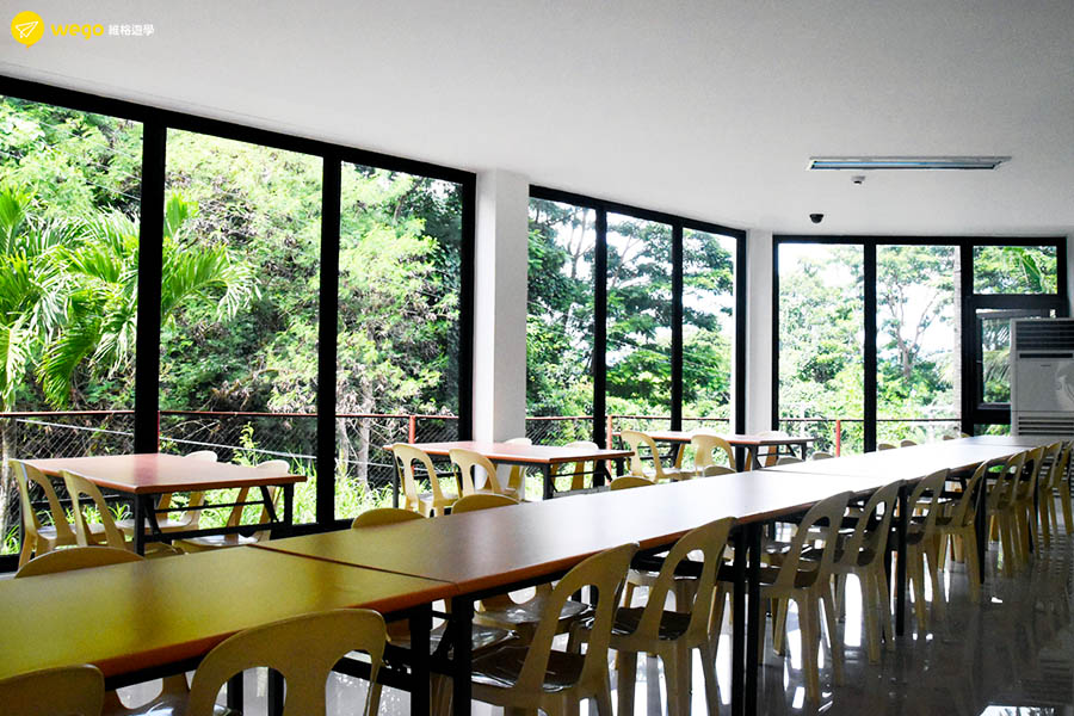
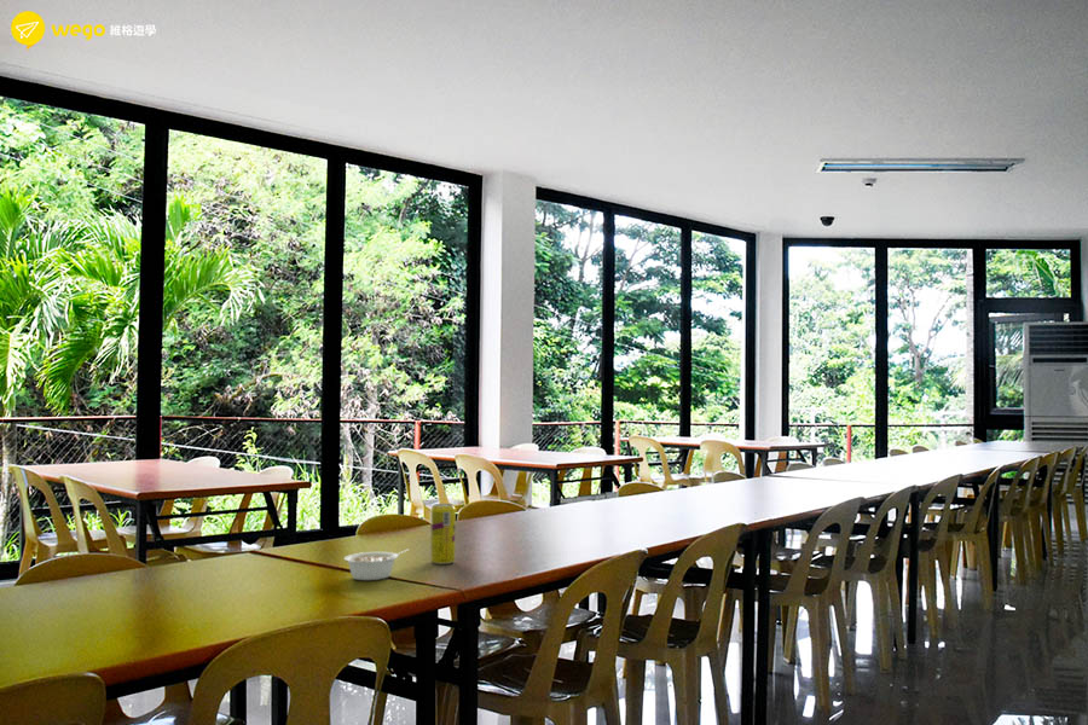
+ legume (372, 563)
+ beverage can (442, 533)
